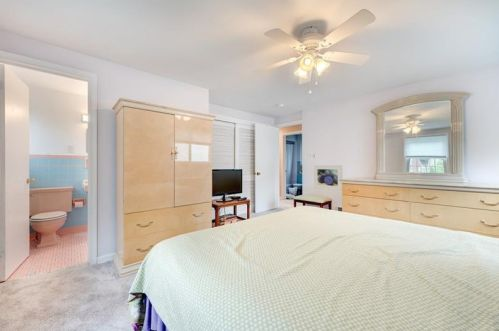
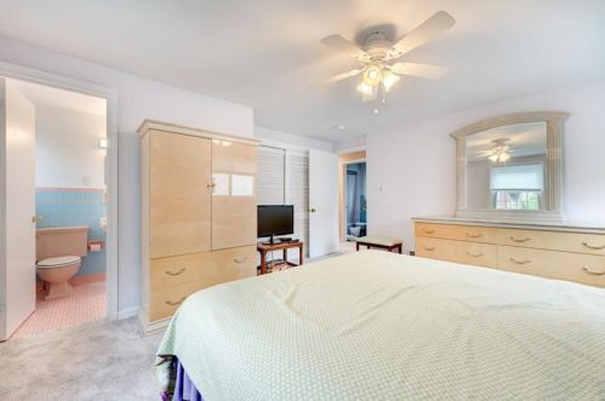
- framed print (327, 177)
